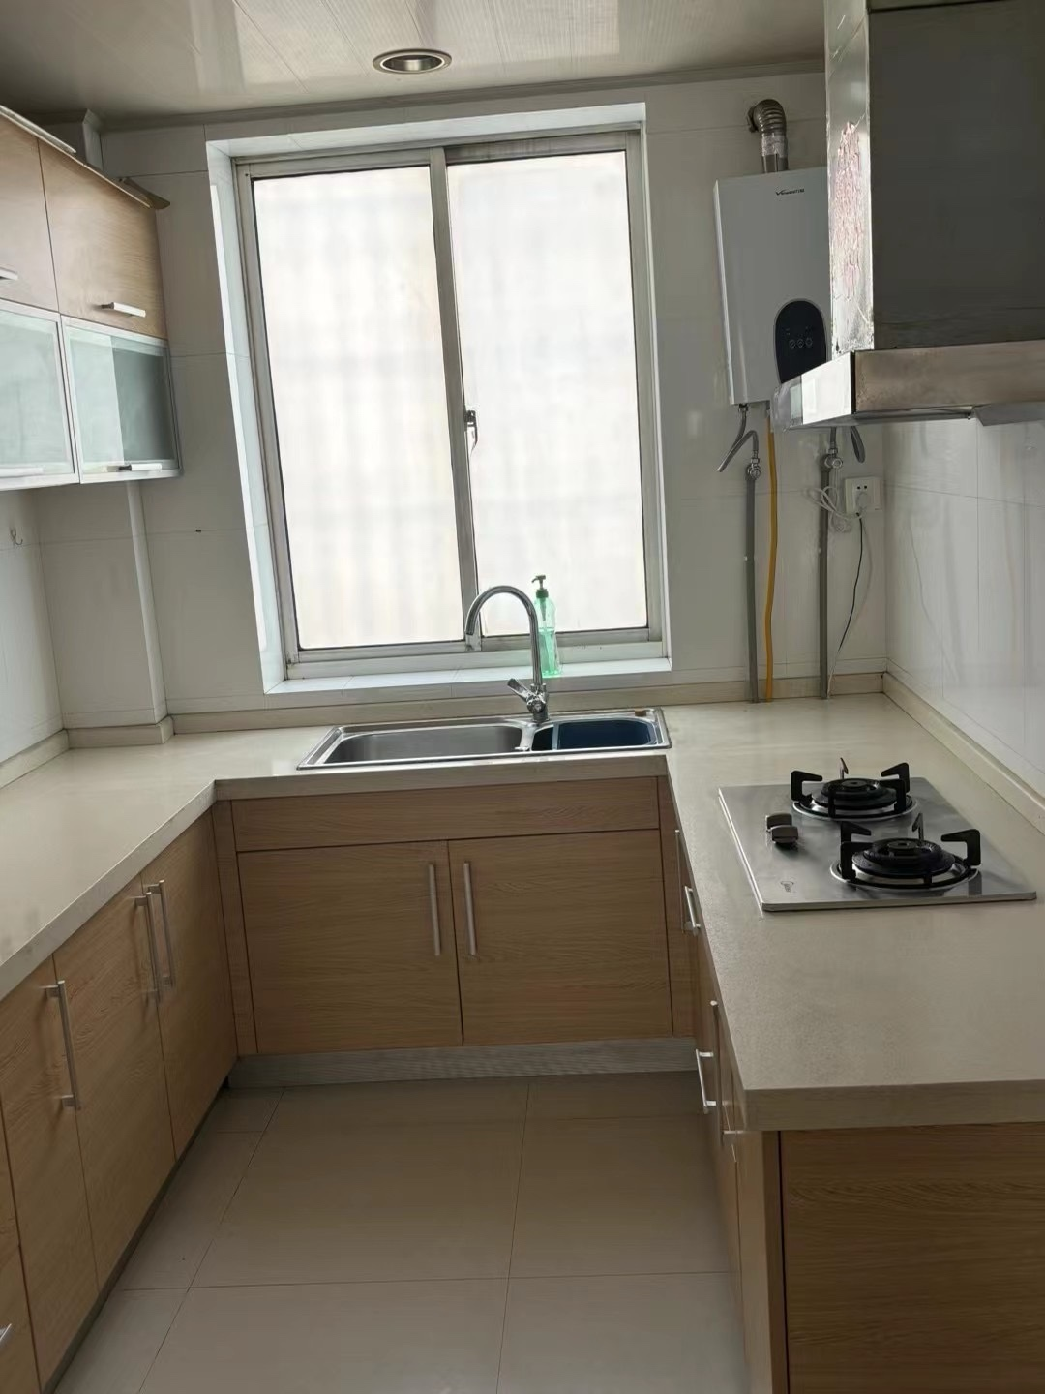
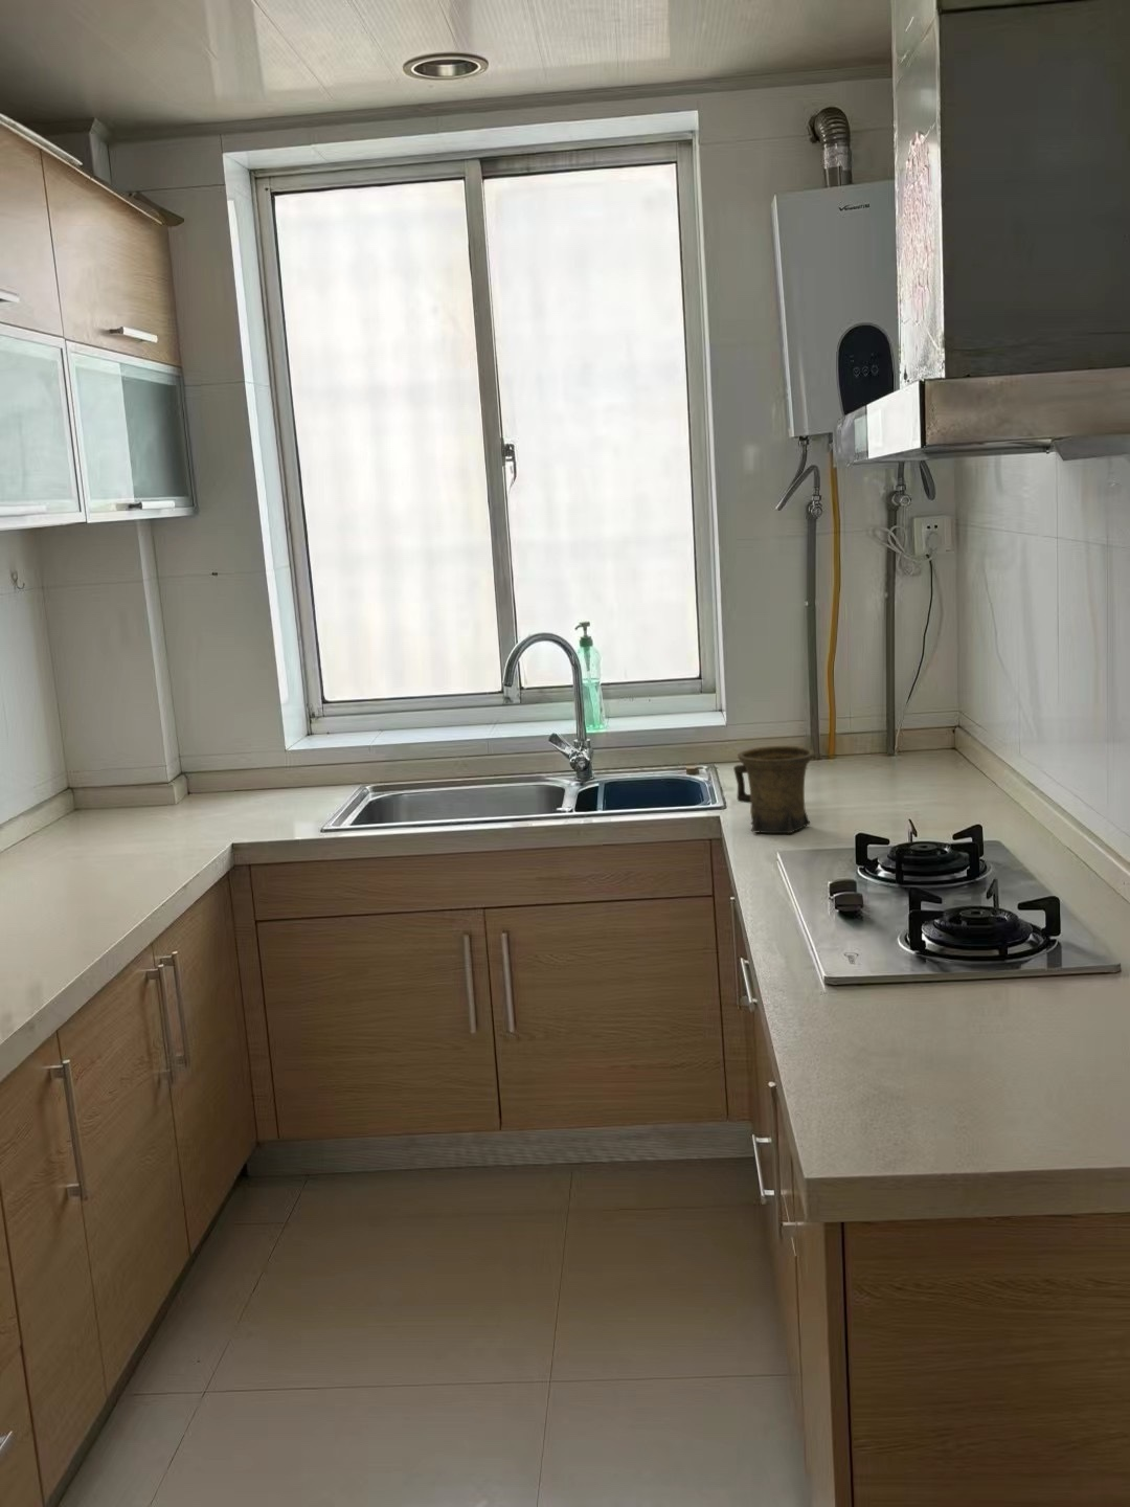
+ mug (775, 790)
